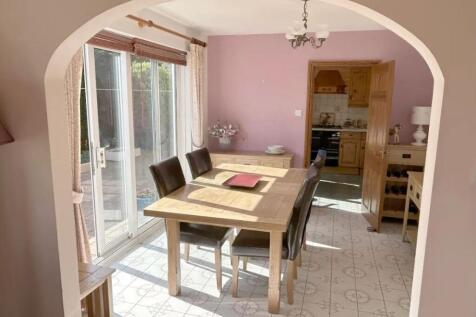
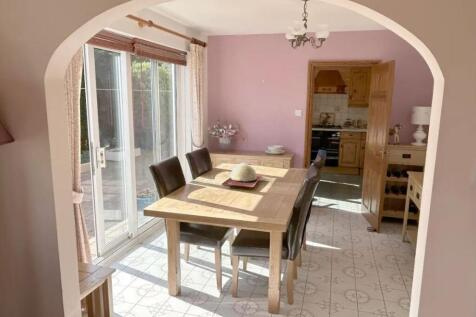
+ bowl (243, 170)
